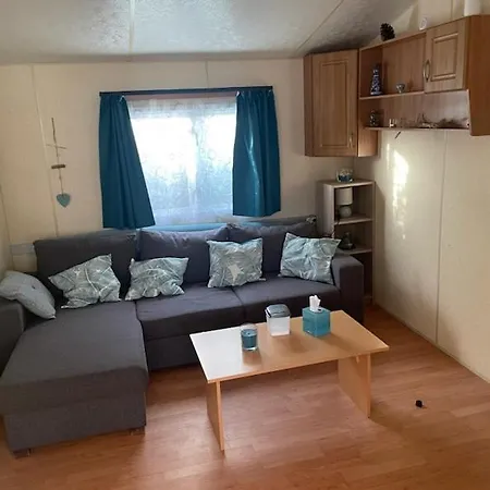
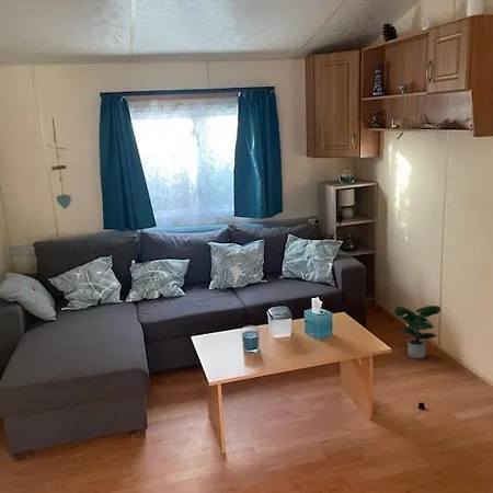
+ potted plant (419, 332)
